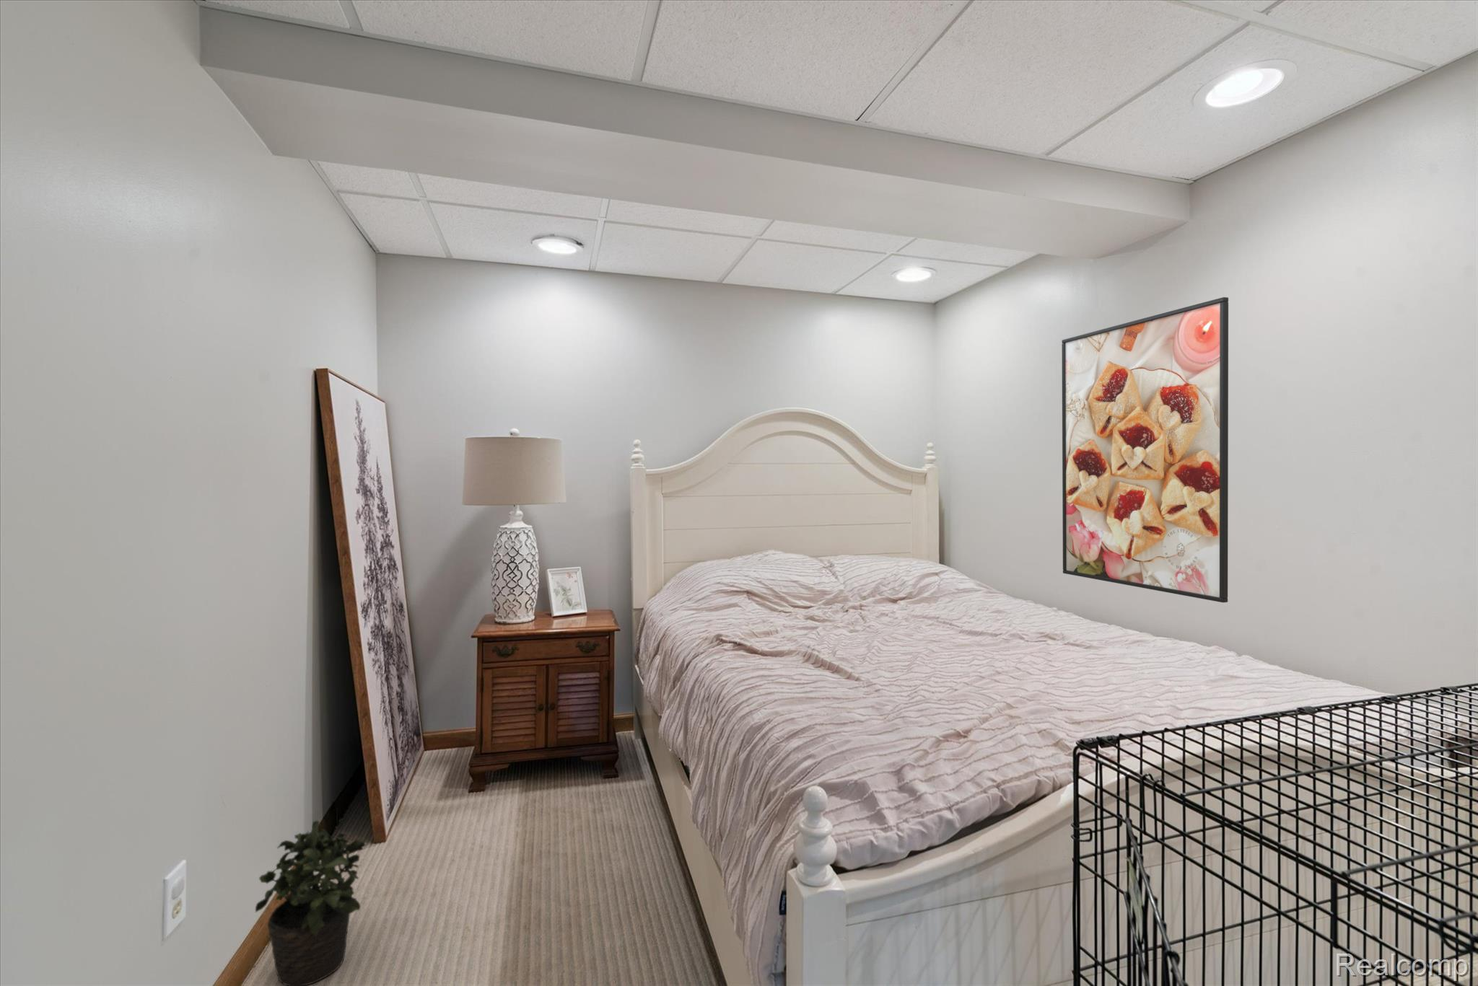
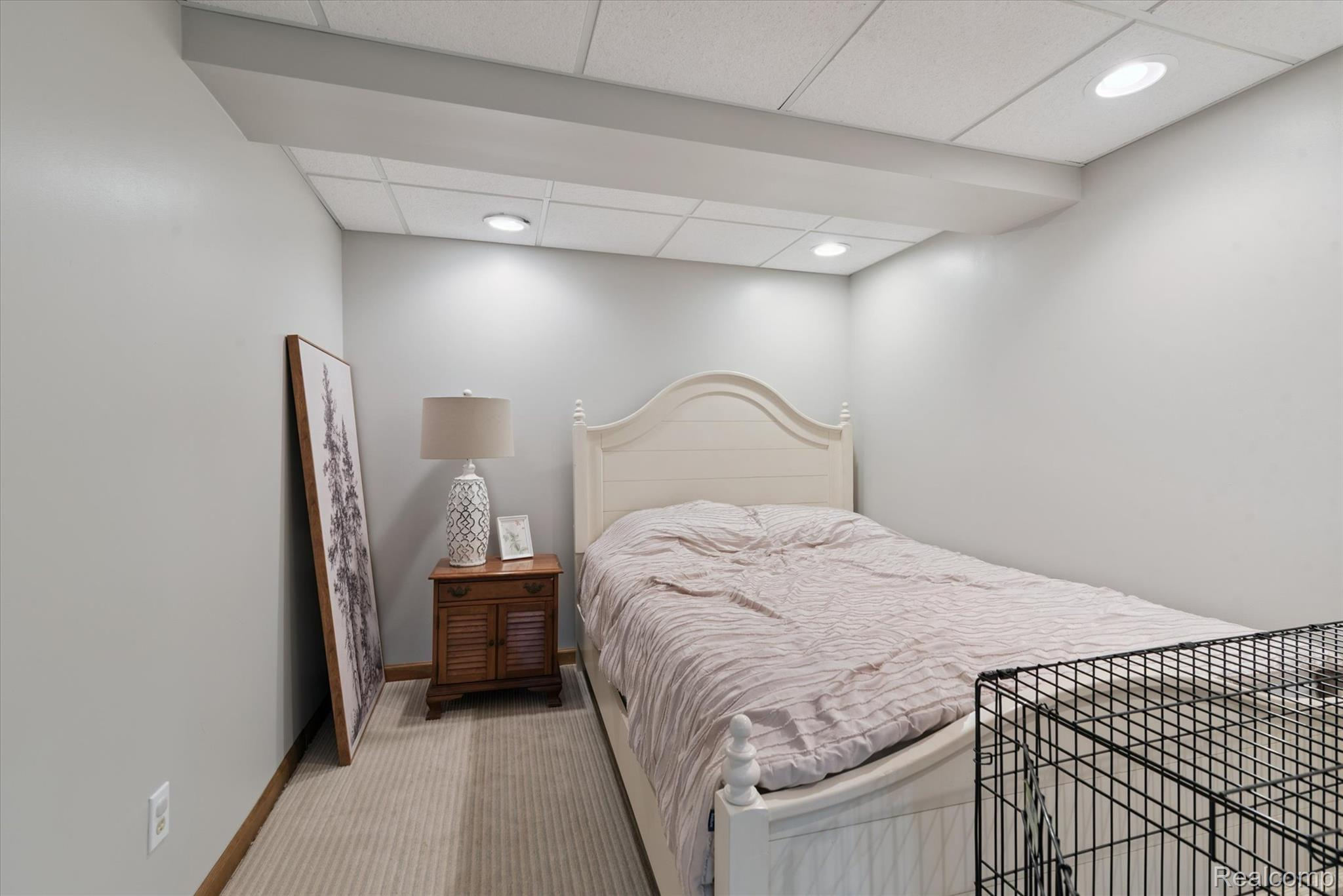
- potted plant (315, 895)
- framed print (1134, 453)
